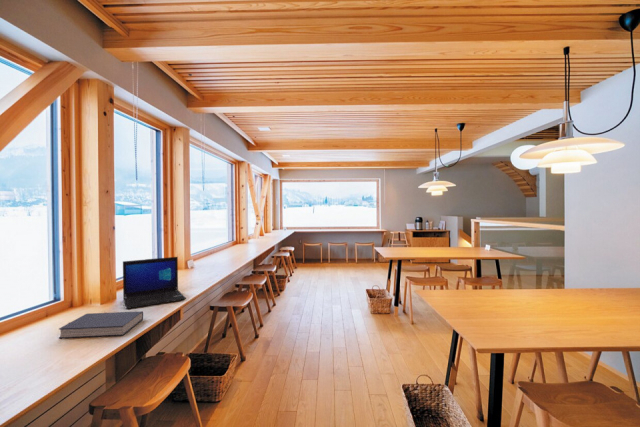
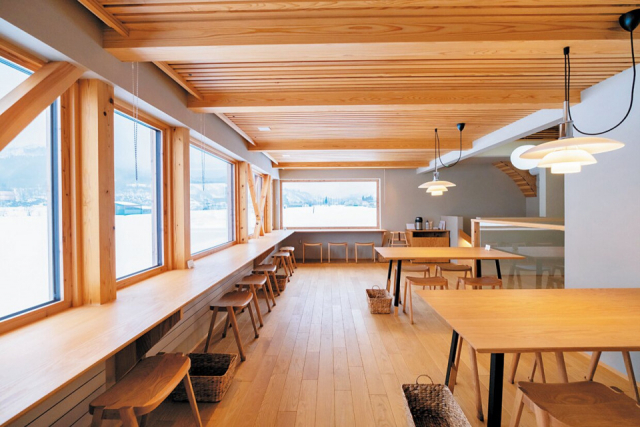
- laptop (154, 280)
- book (104, 323)
